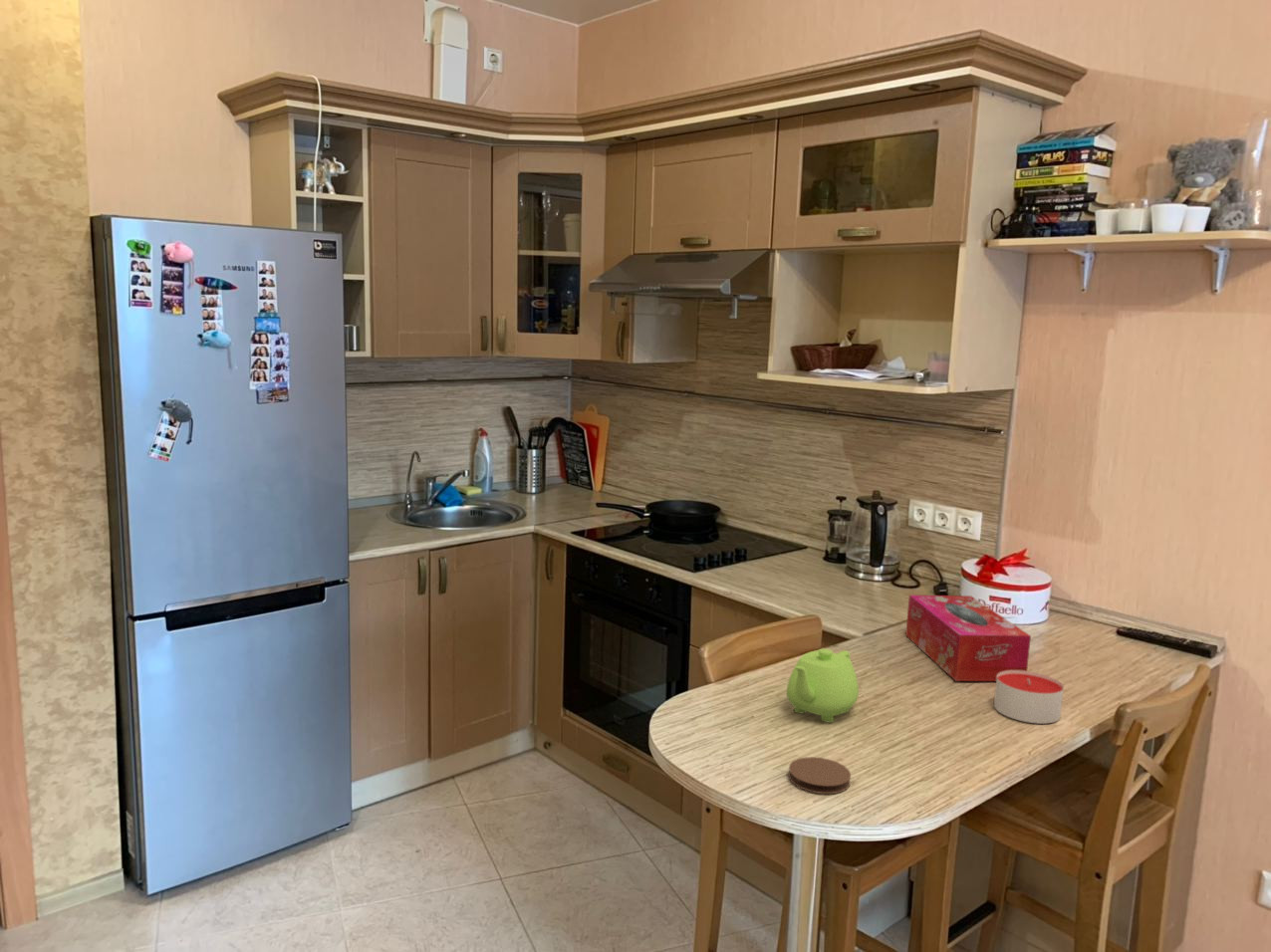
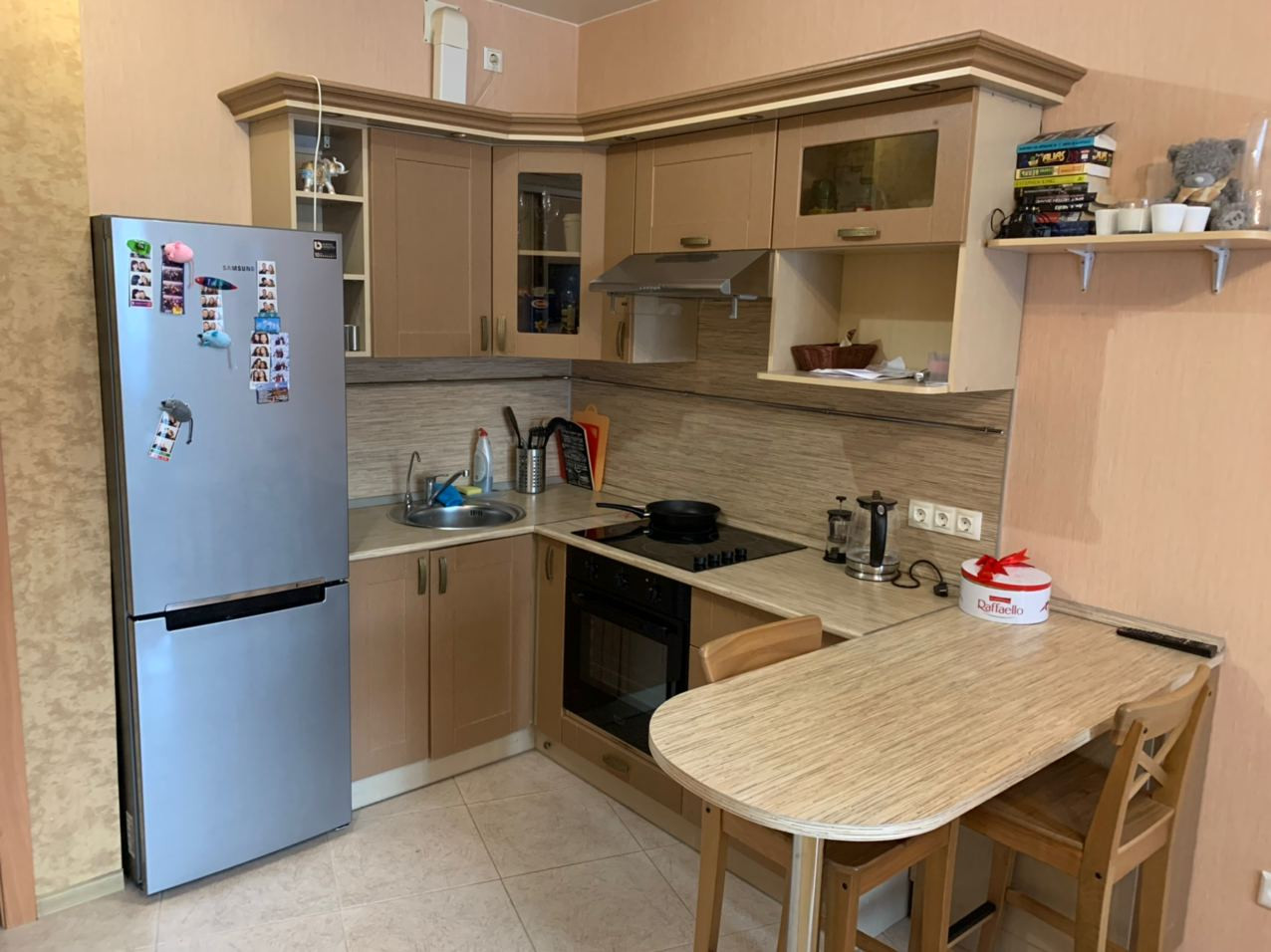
- candle (1028, 695)
- teapot (821, 681)
- tissue box (963, 635)
- coaster (819, 775)
